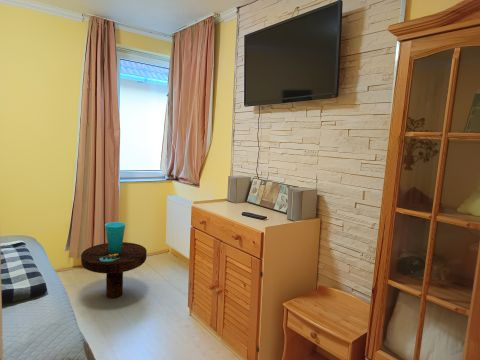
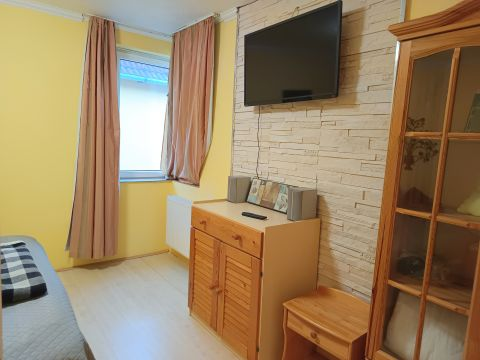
- side table (114, 259)
